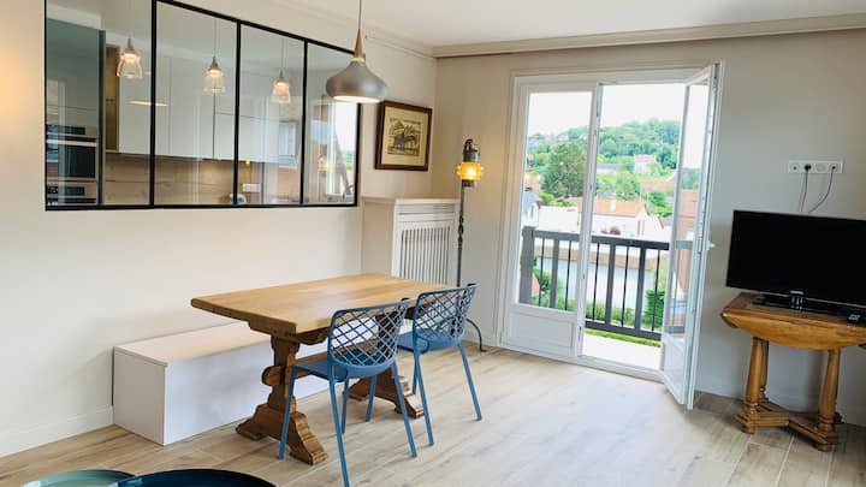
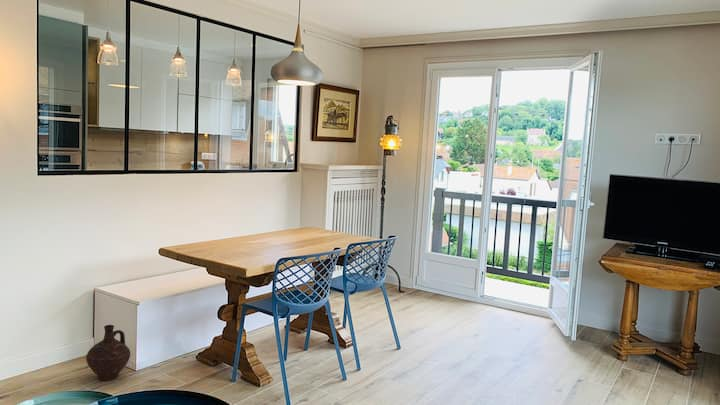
+ ceramic jug (108, 351)
